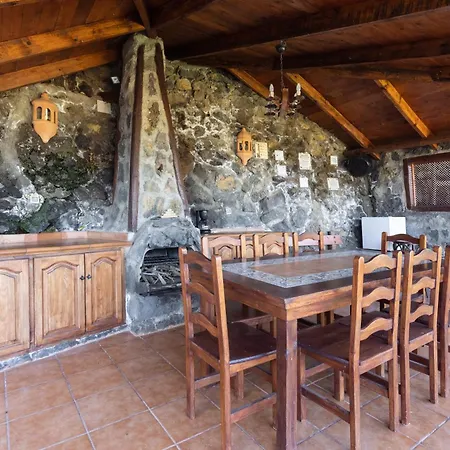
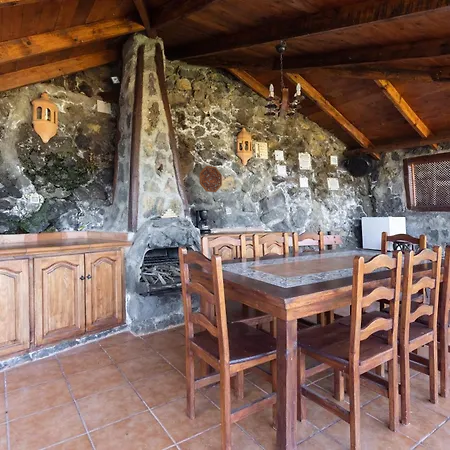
+ decorative platter (210, 179)
